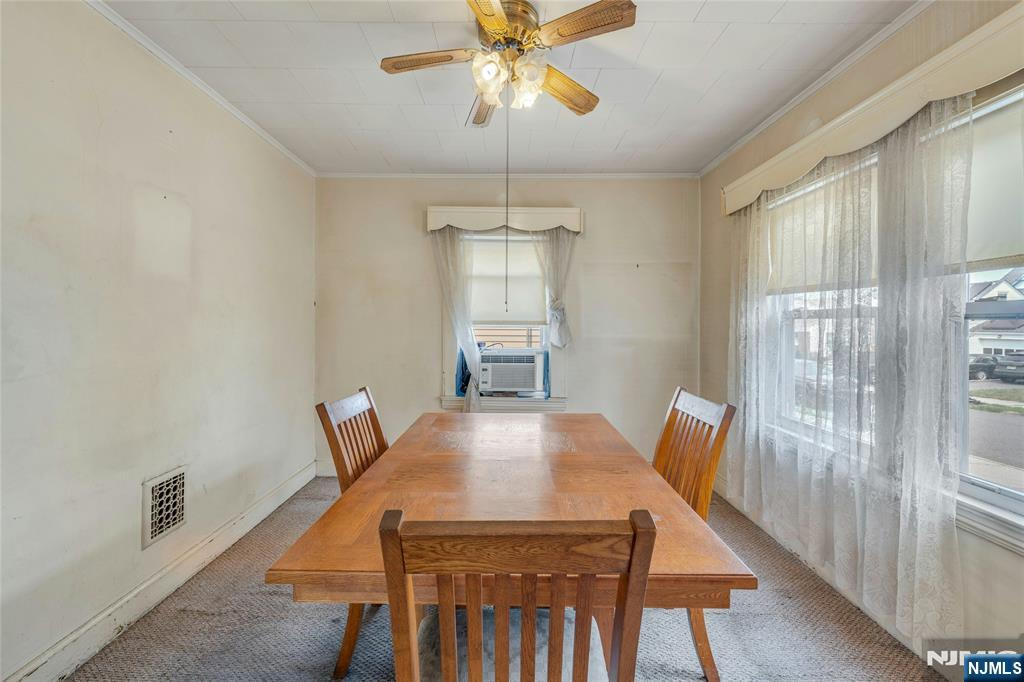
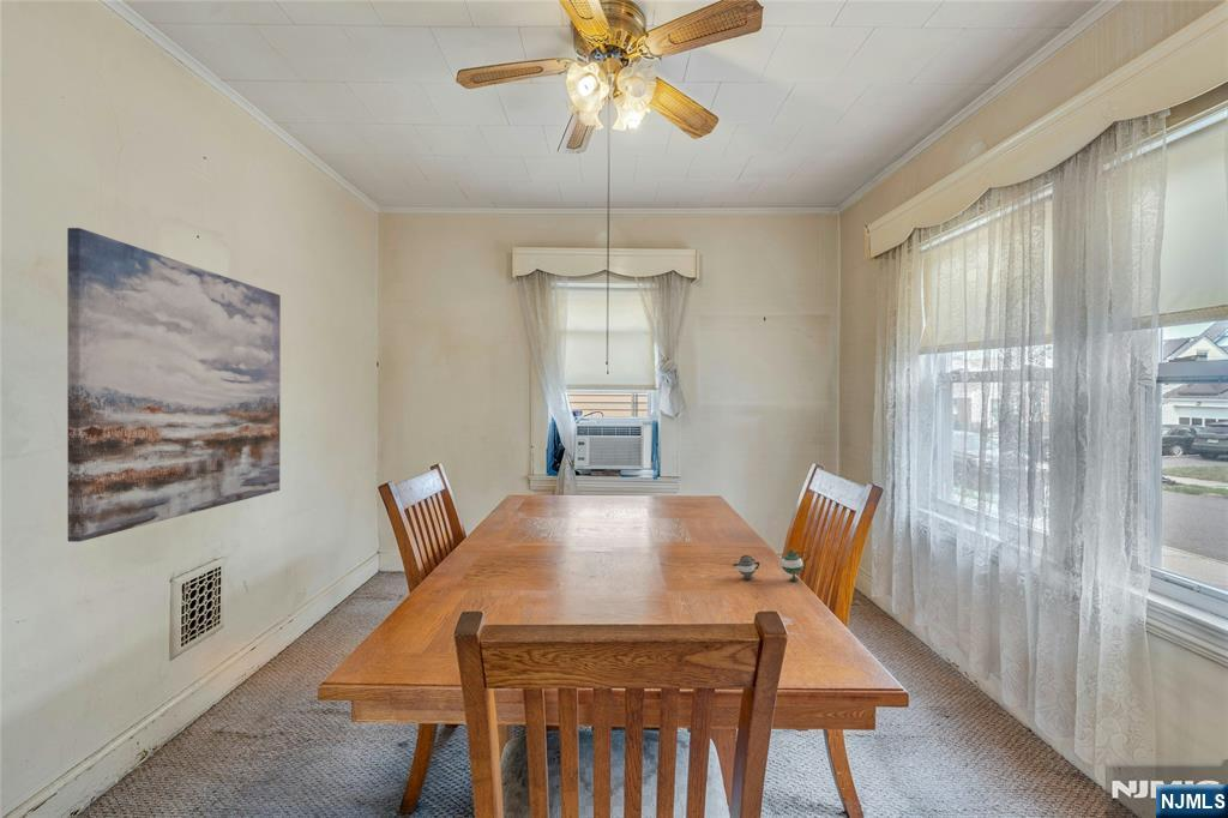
+ teapot (779, 563)
+ wall art (198, 390)
